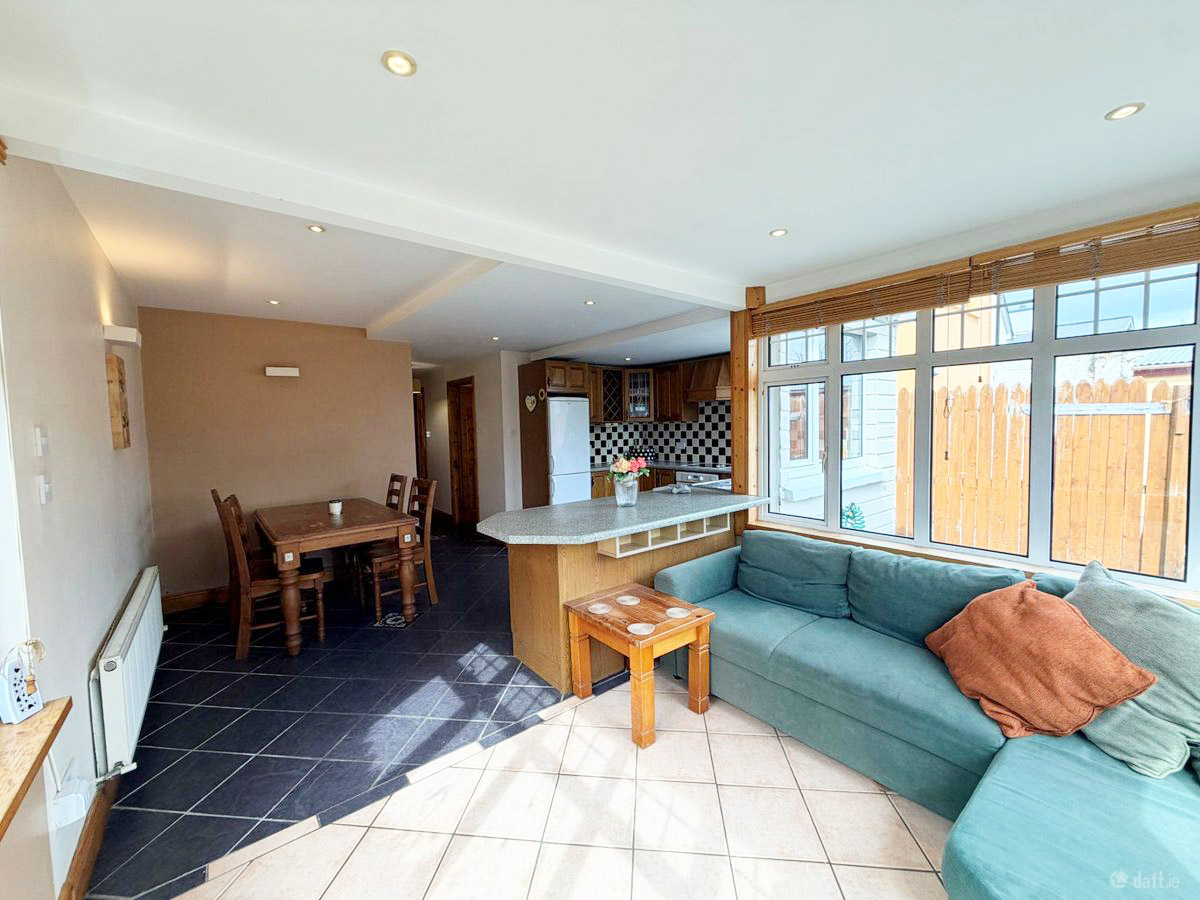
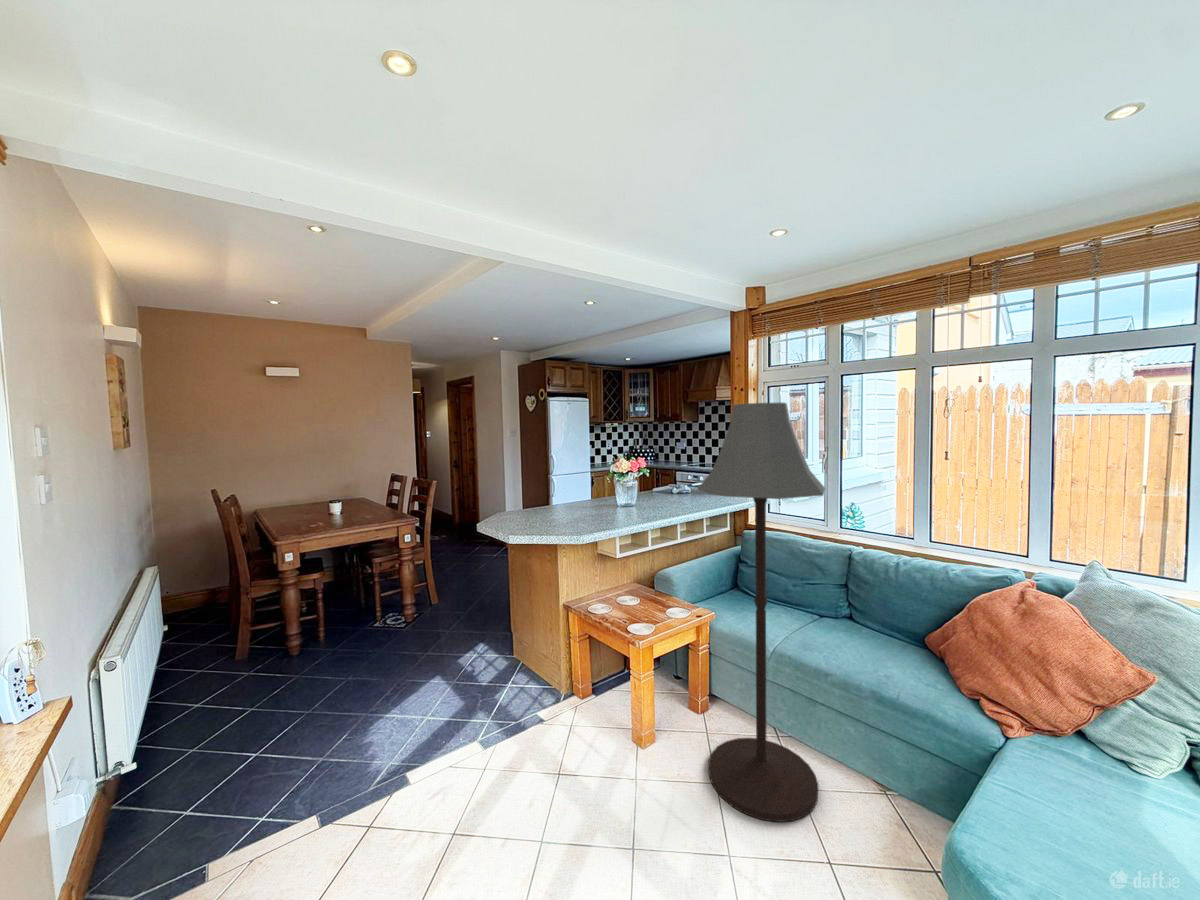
+ floor lamp (760, 595)
